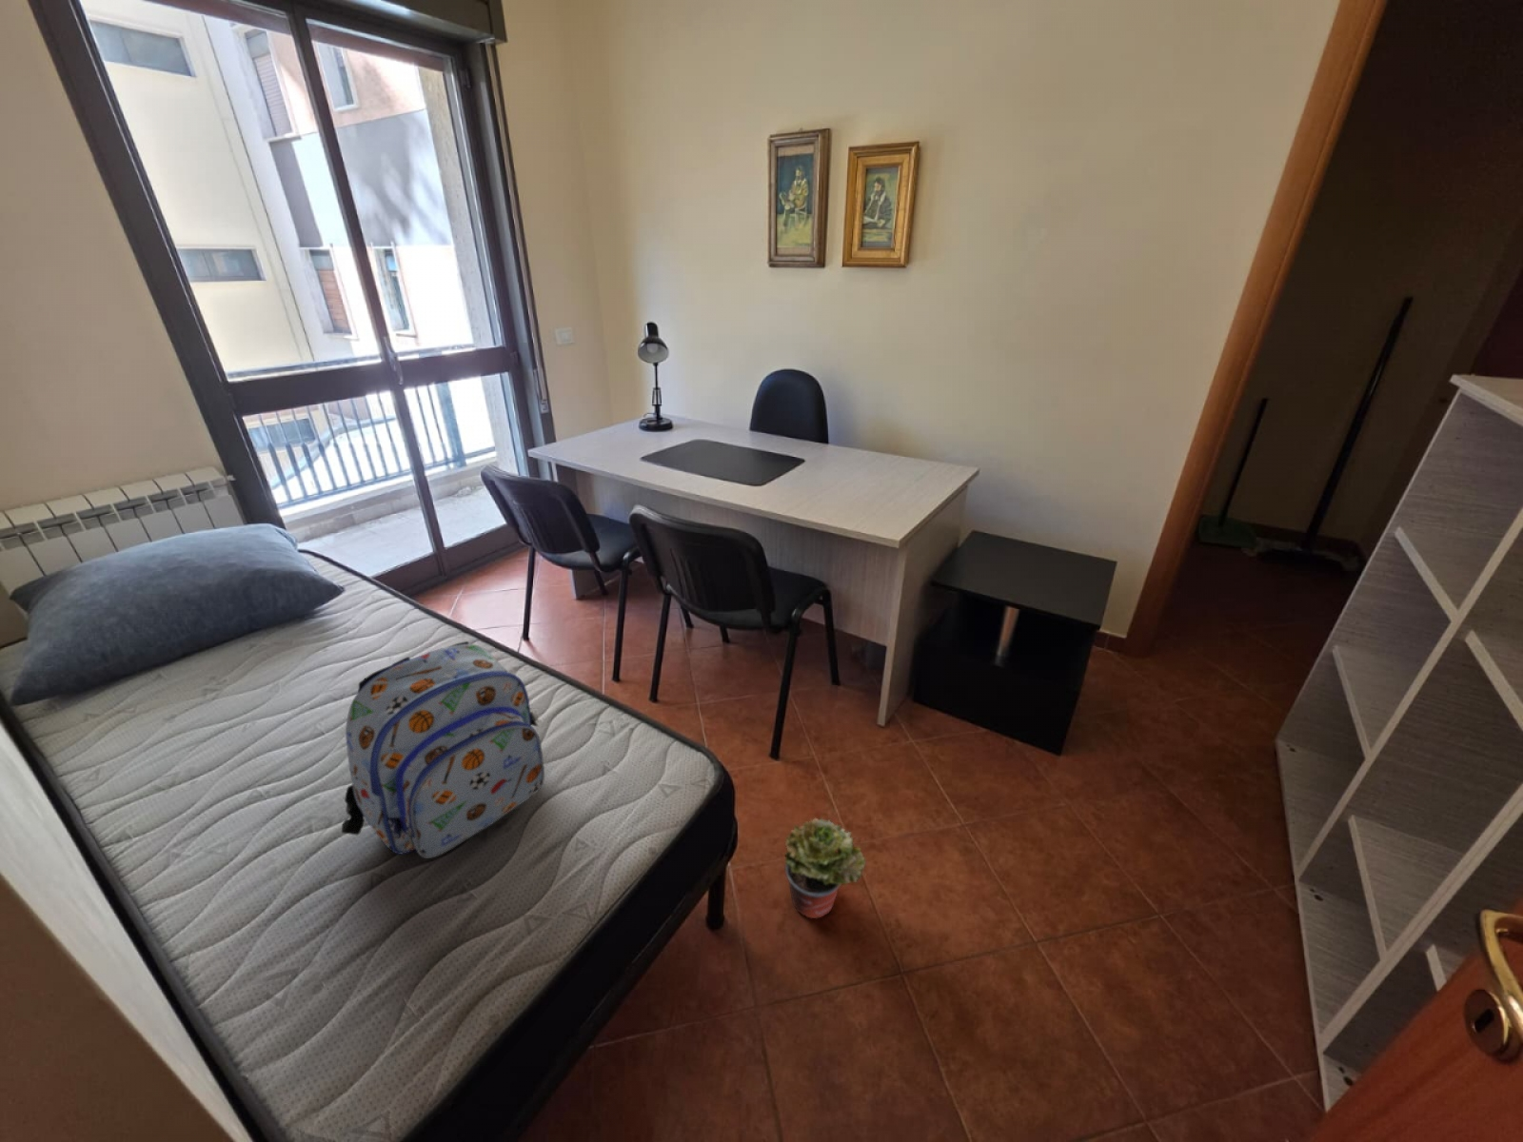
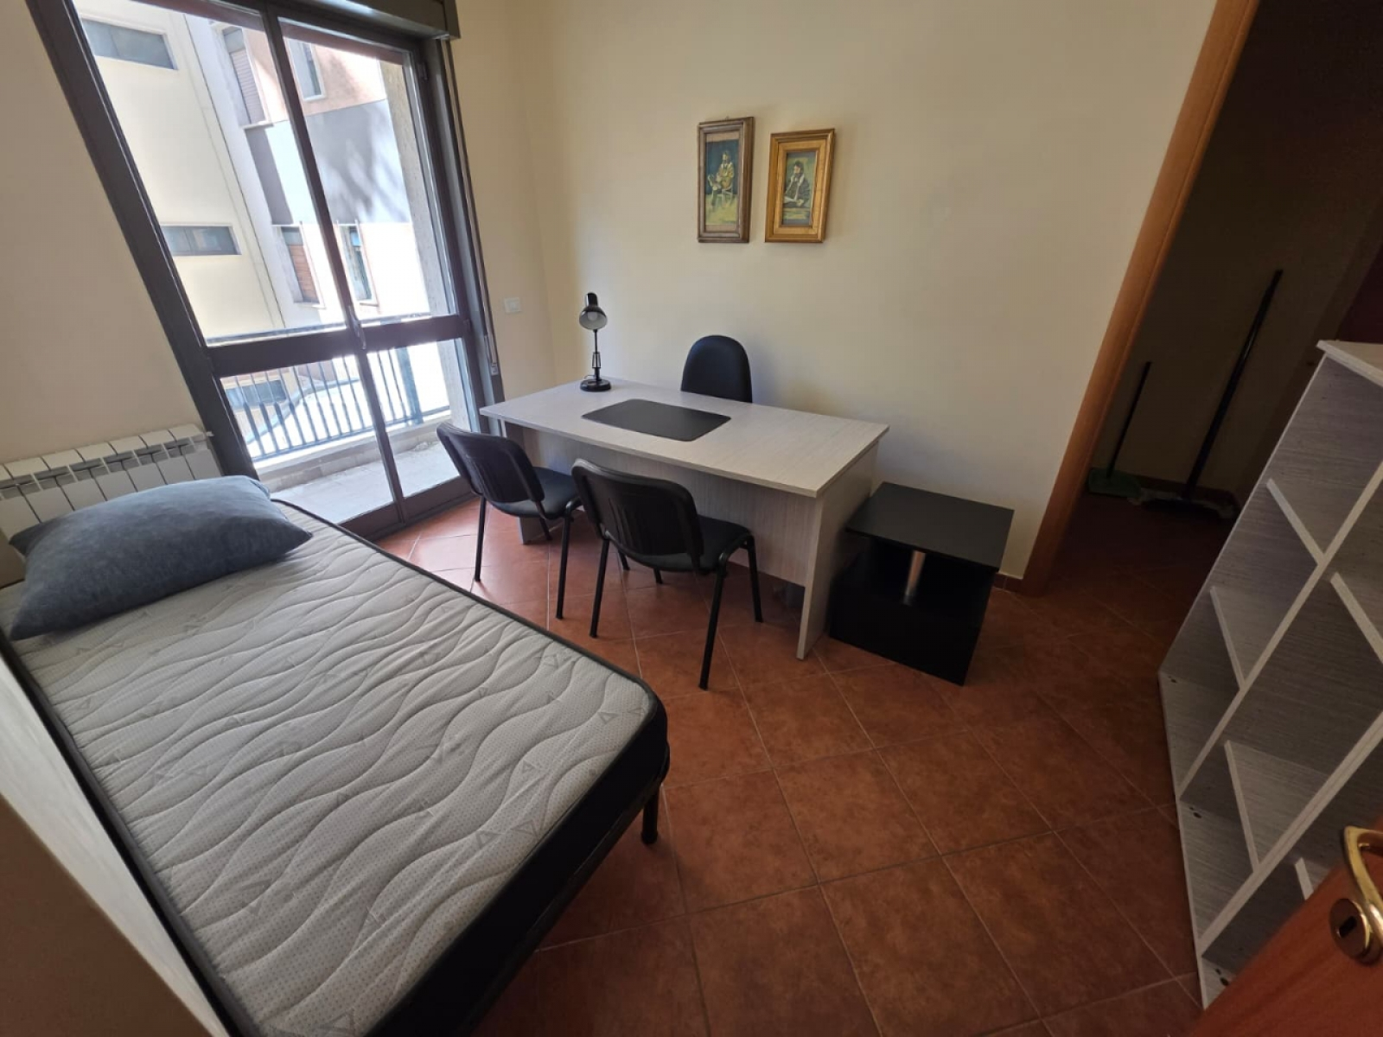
- potted plant (823, 864)
- backpack (447, 743)
